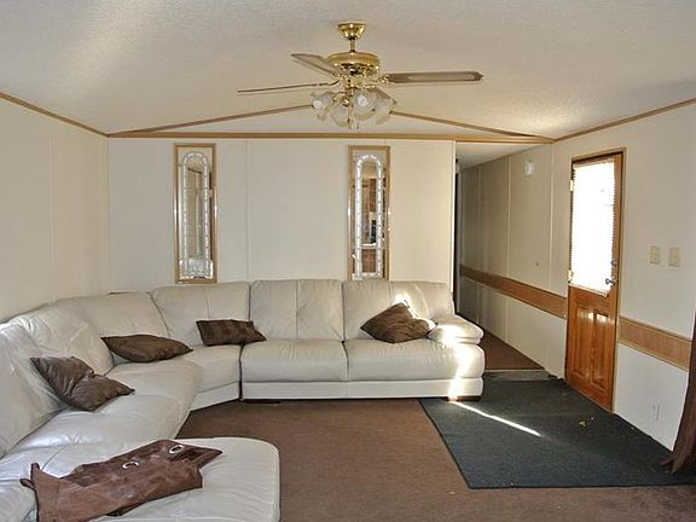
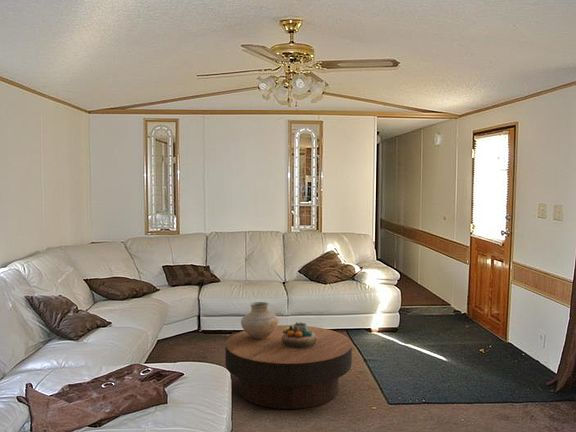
+ vase (259, 320)
+ coffee table (288, 364)
+ decorative bowl (299, 332)
